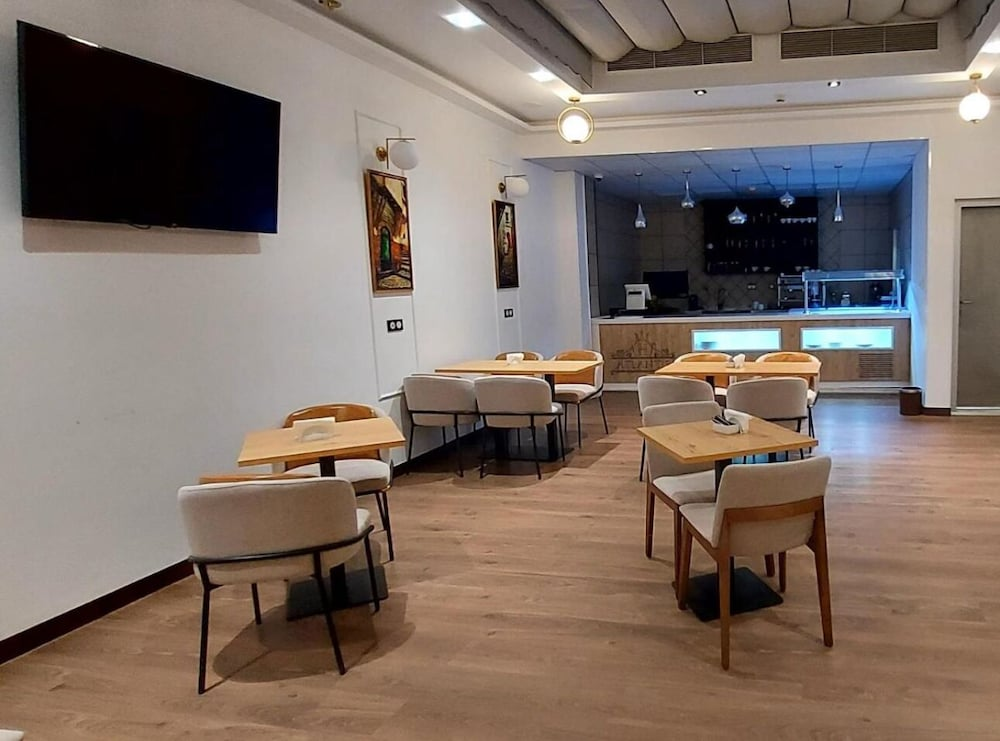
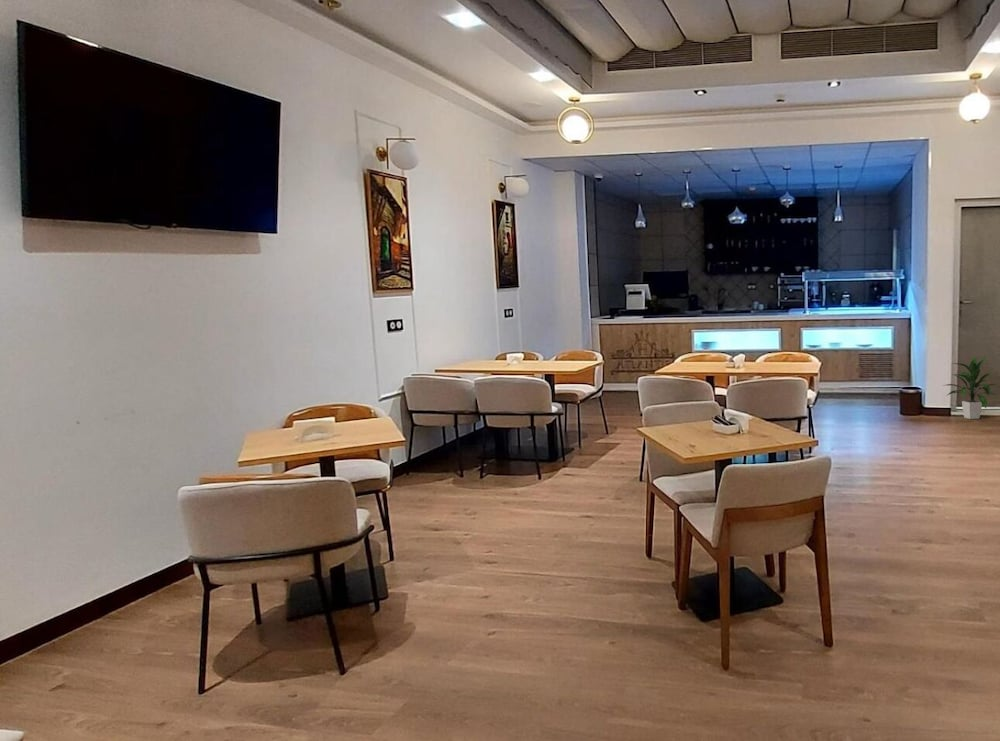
+ indoor plant (972, 387)
